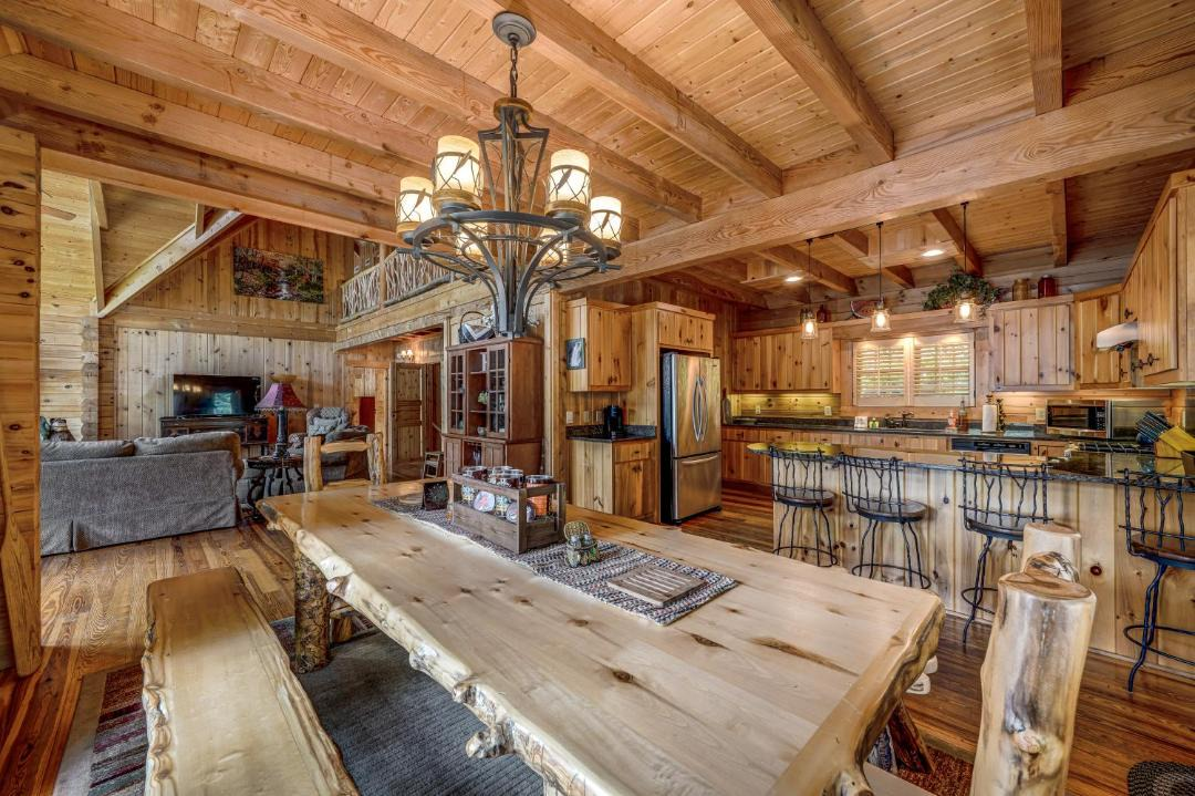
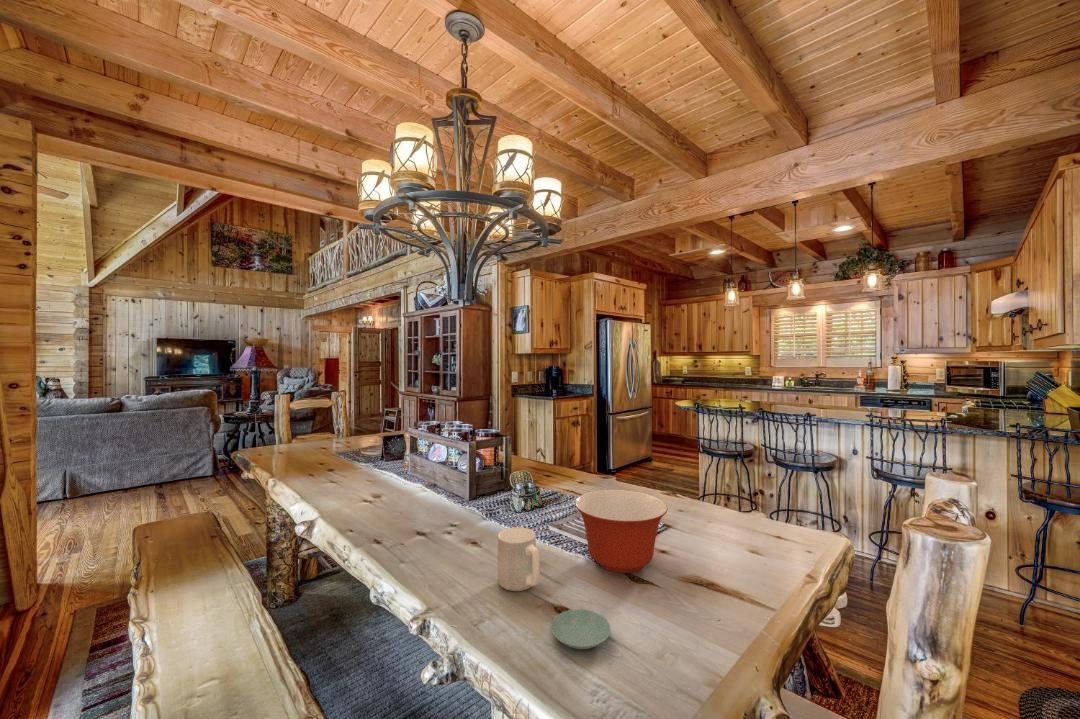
+ mixing bowl (620, 532)
+ saucer (580, 631)
+ mug (521, 559)
